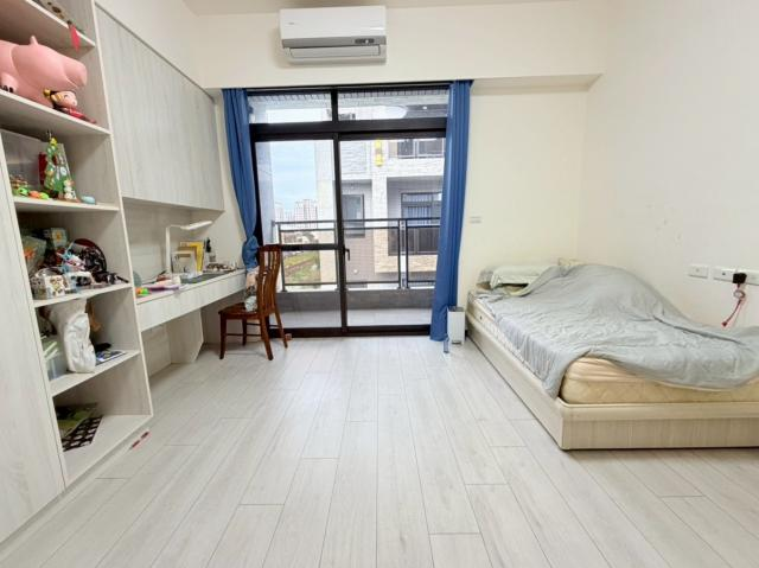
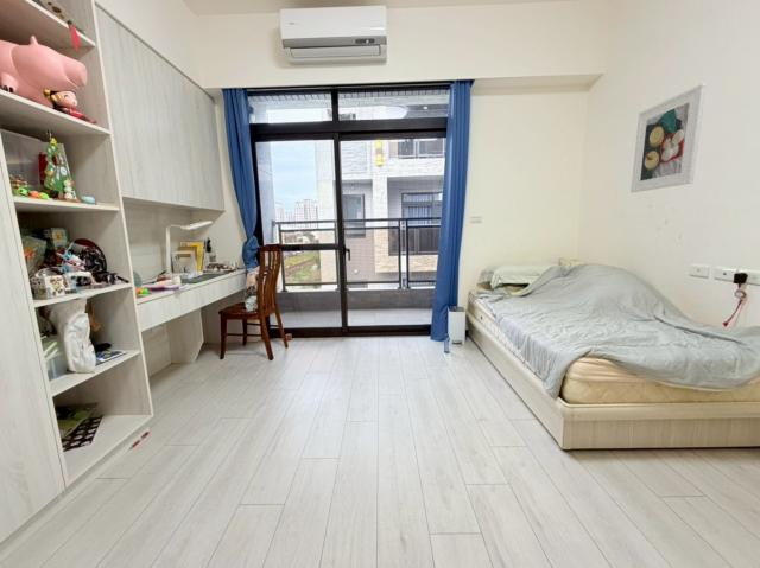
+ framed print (663, 145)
